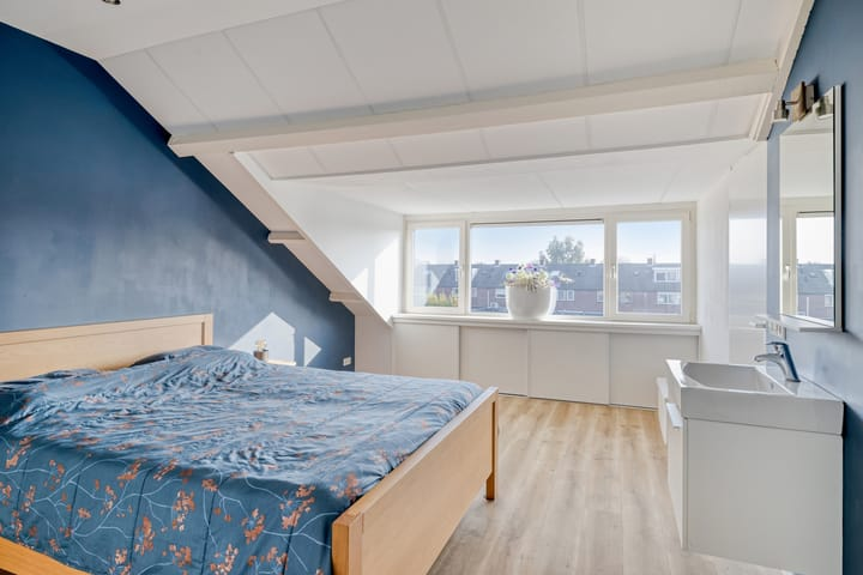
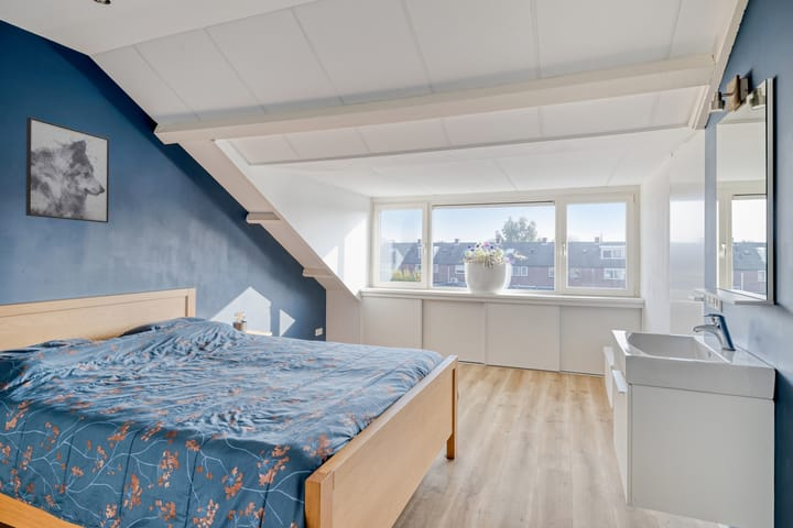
+ wall art (70, 174)
